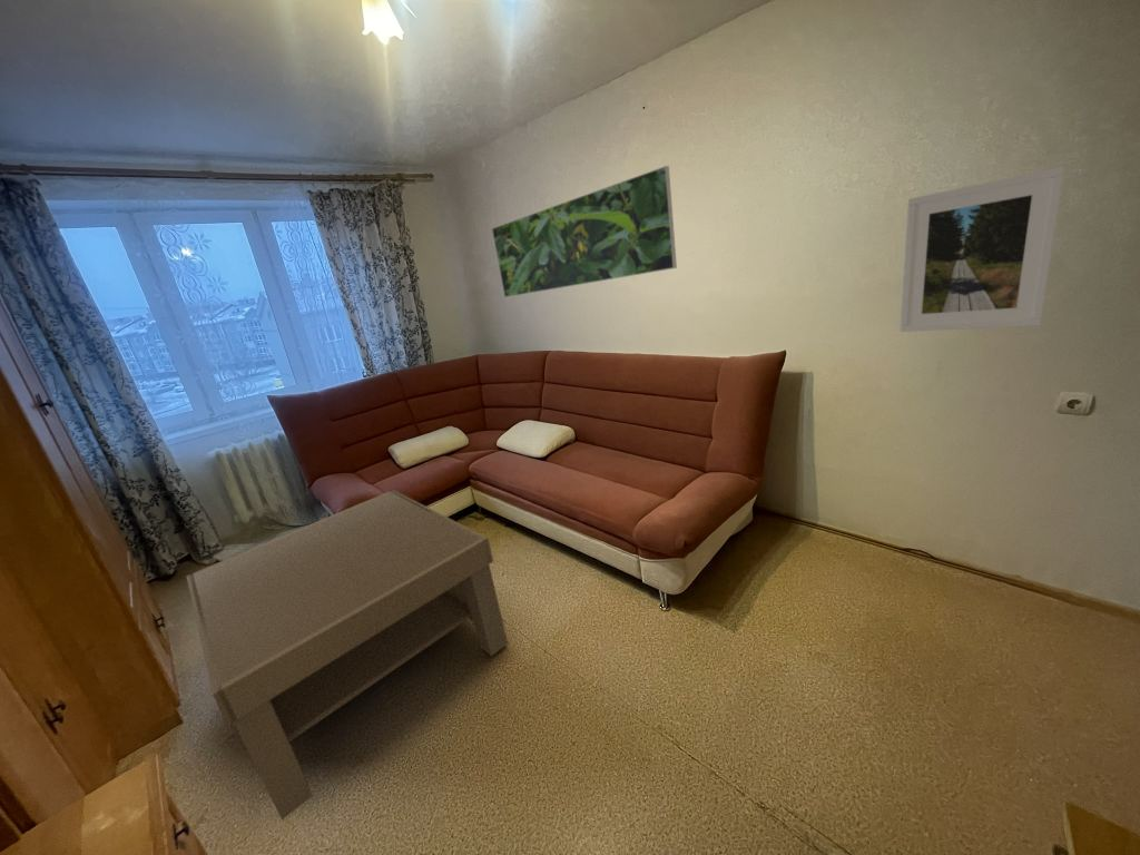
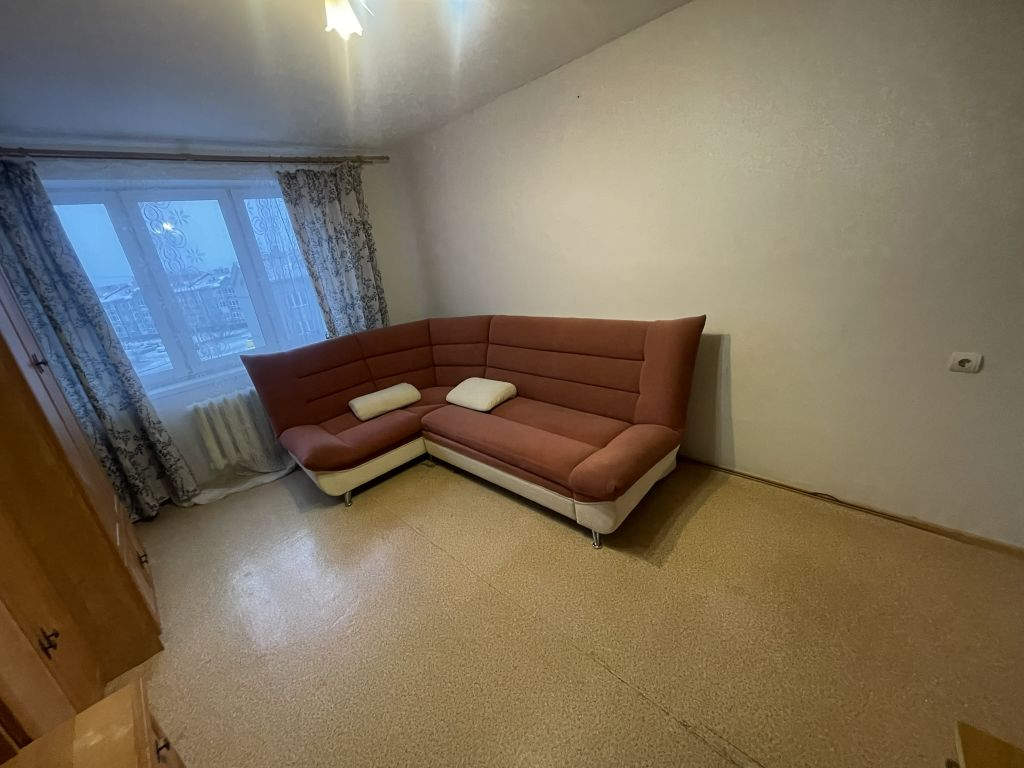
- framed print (972, 259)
- coffee table (352, 610)
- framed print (570, 245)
